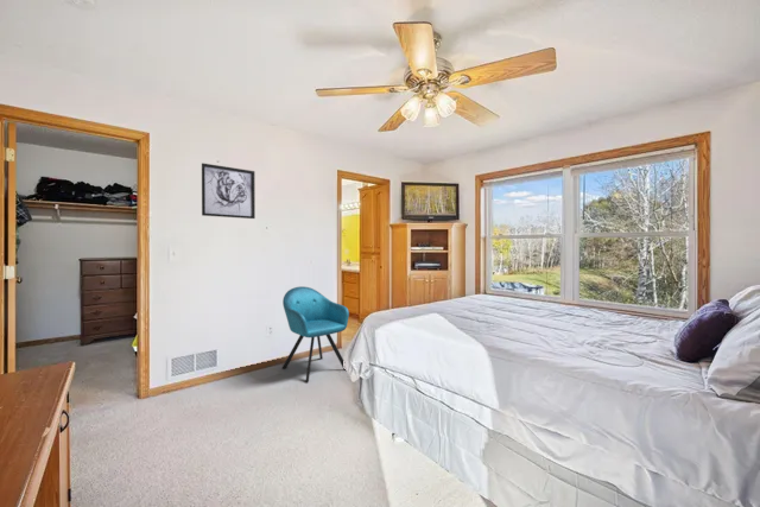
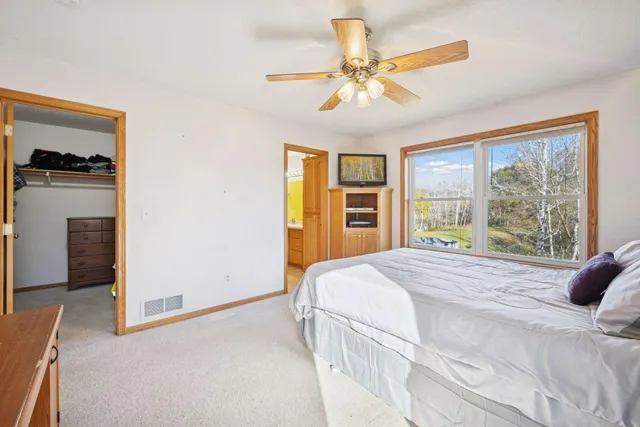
- wall art (229, 192)
- chair (312, 328)
